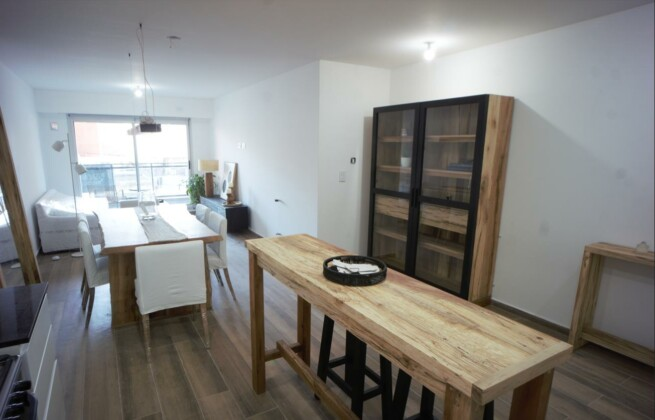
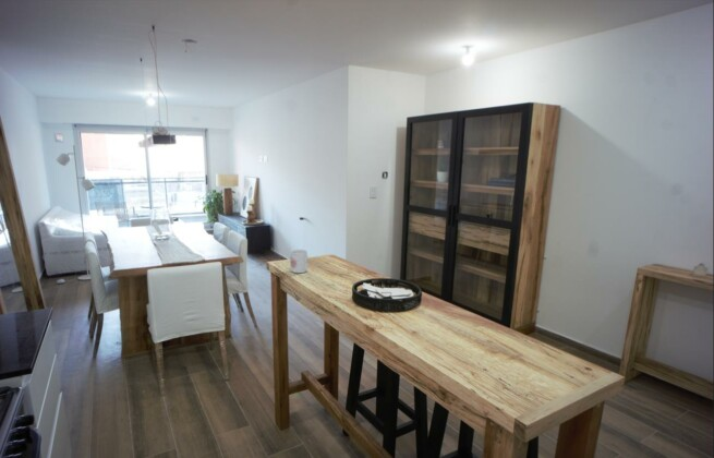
+ mug (297, 260)
